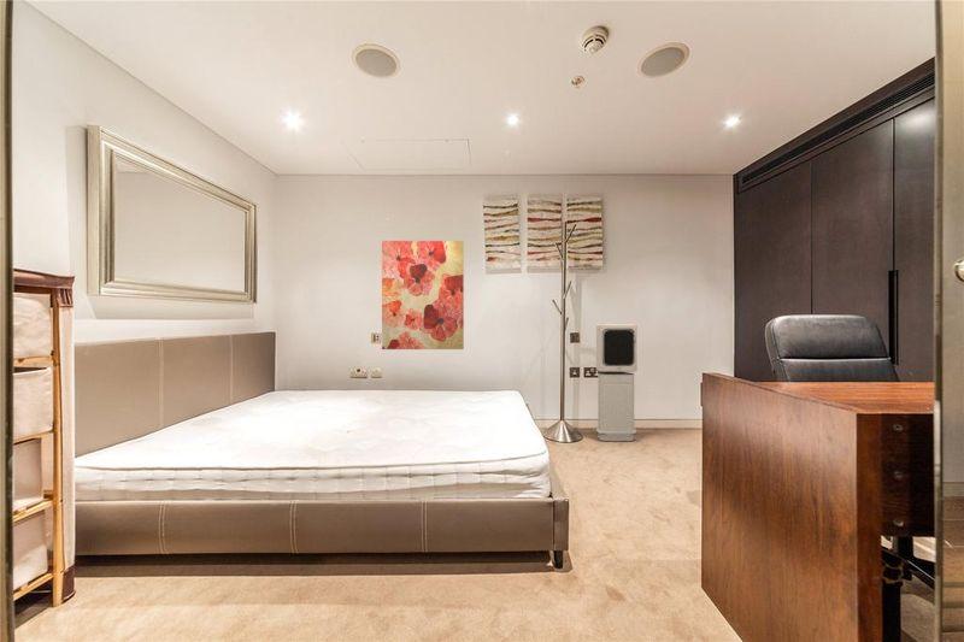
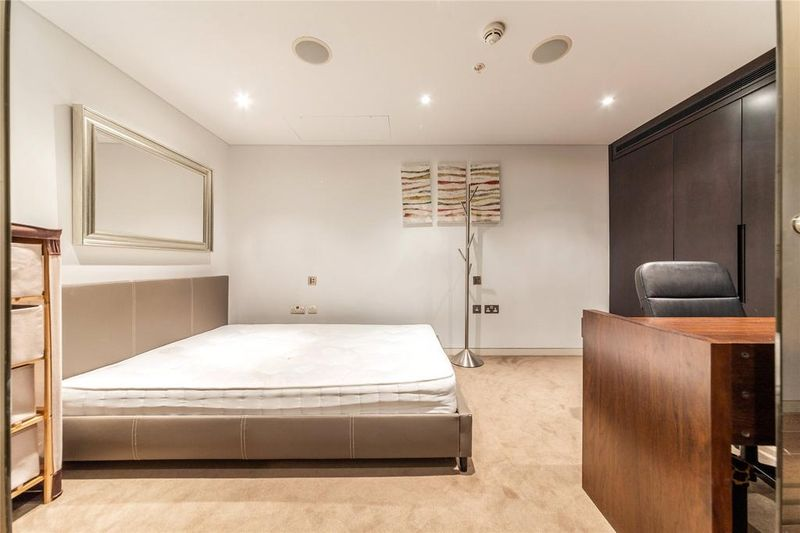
- air purifier (611, 379)
- wall art (423, 295)
